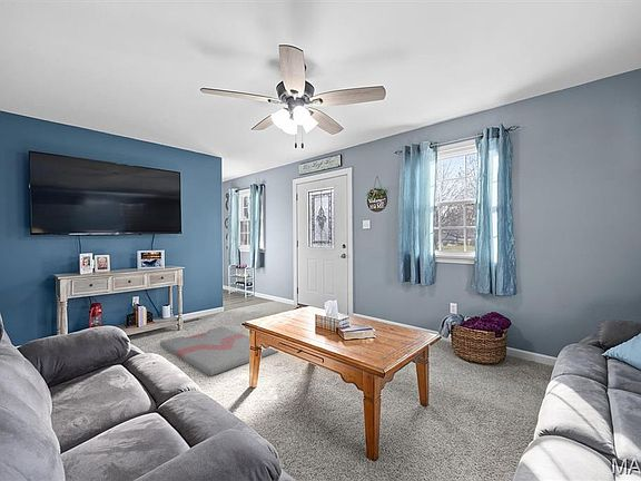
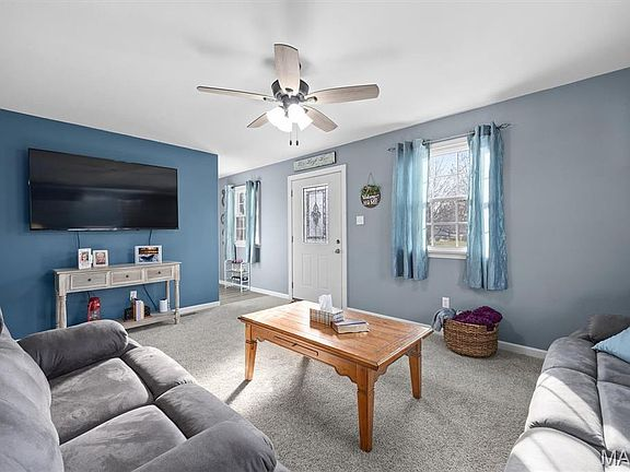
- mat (217, 346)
